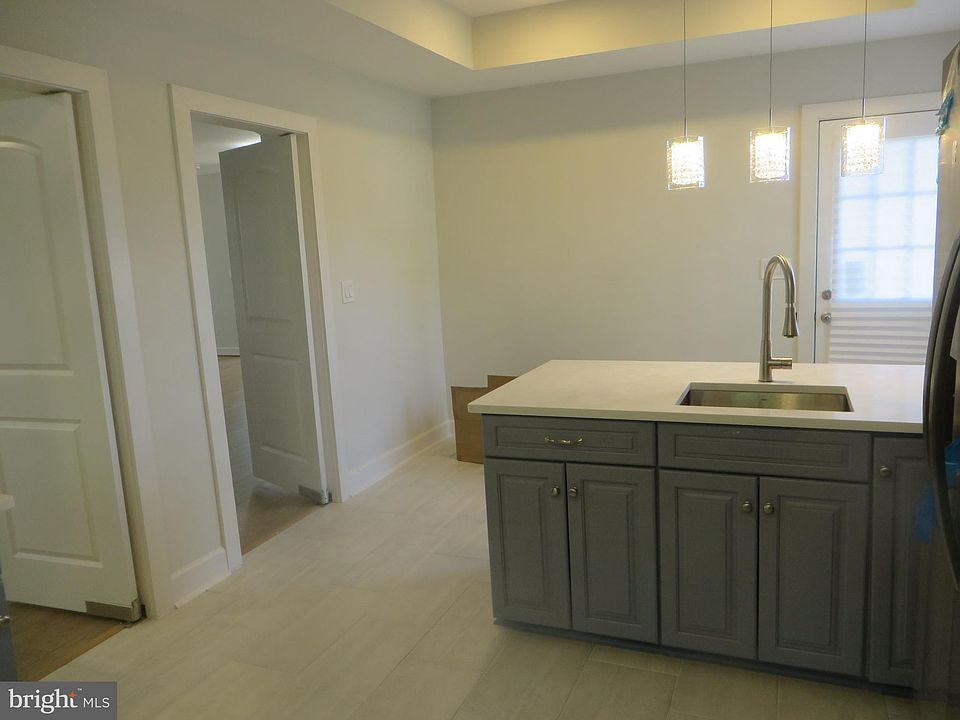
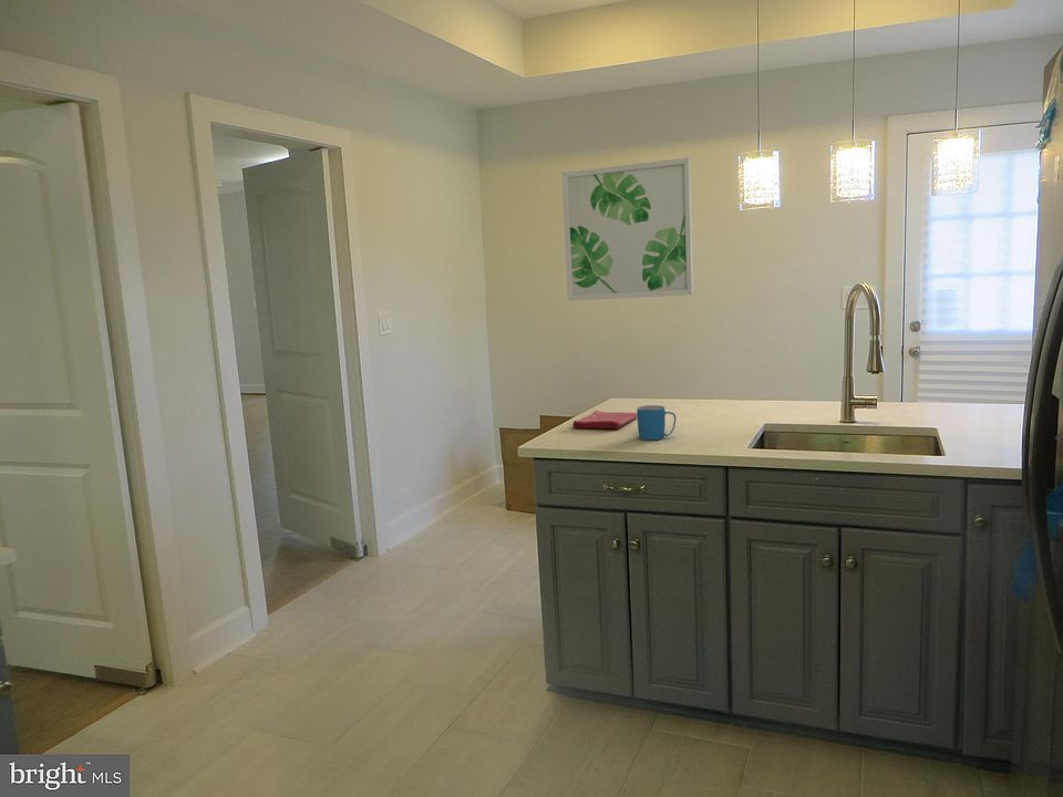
+ wall art (626, 232)
+ mug (657, 422)
+ dish towel (606, 418)
